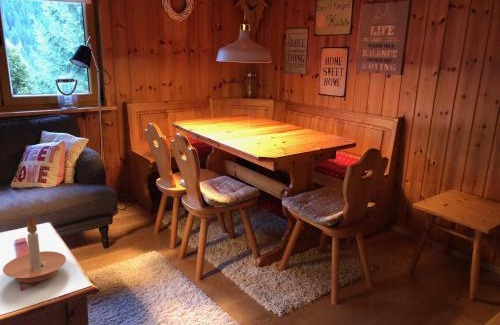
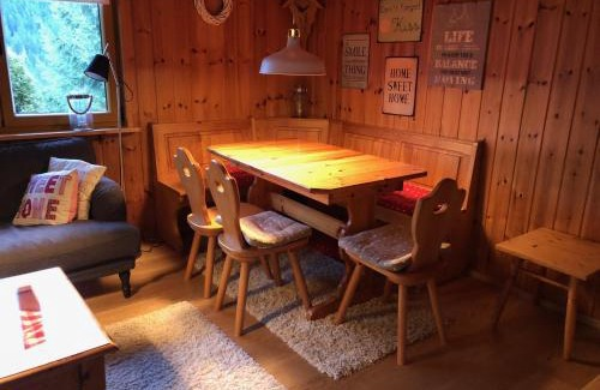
- candle holder (33, 245)
